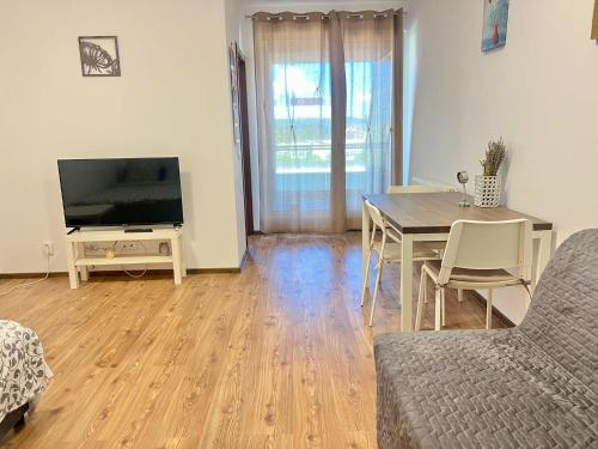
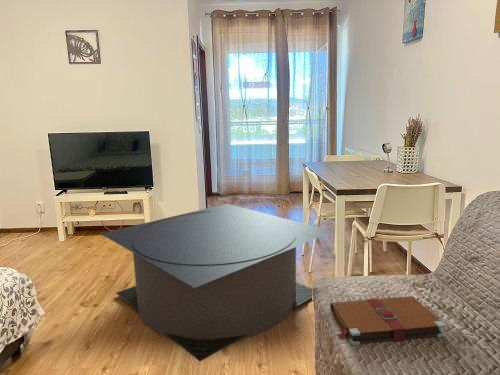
+ coffee table (217, 264)
+ book (379, 316)
